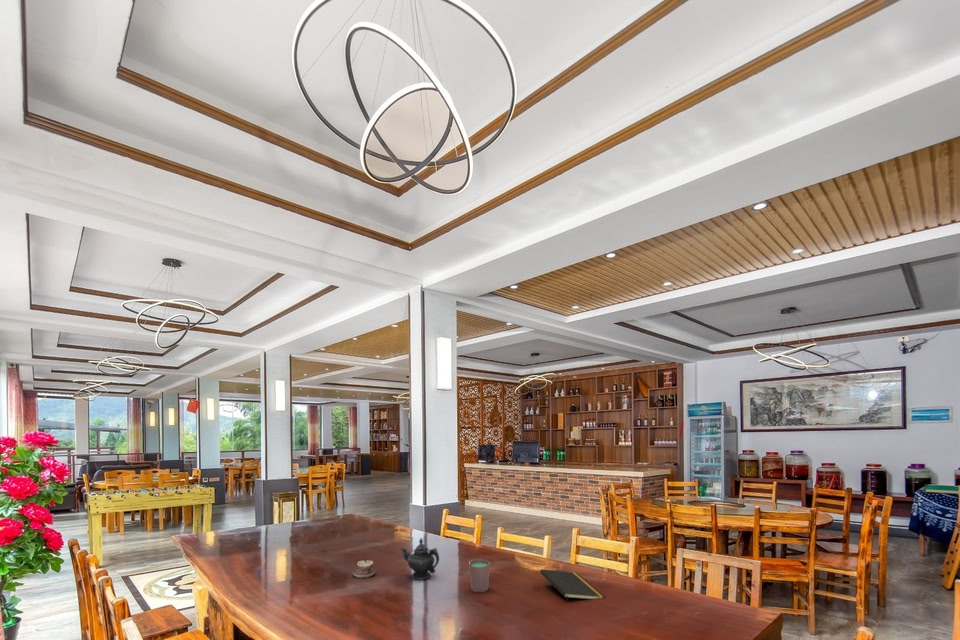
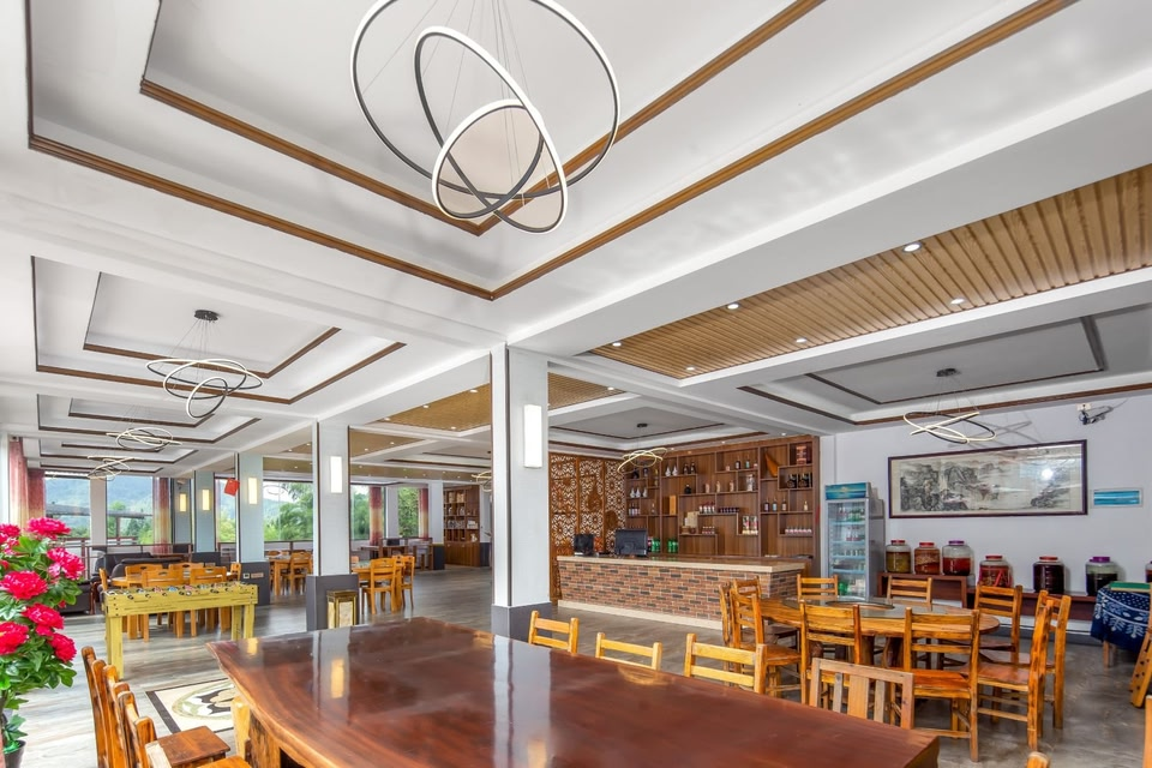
- cup (479, 575)
- notepad (571, 584)
- teacup (364, 566)
- teapot (419, 557)
